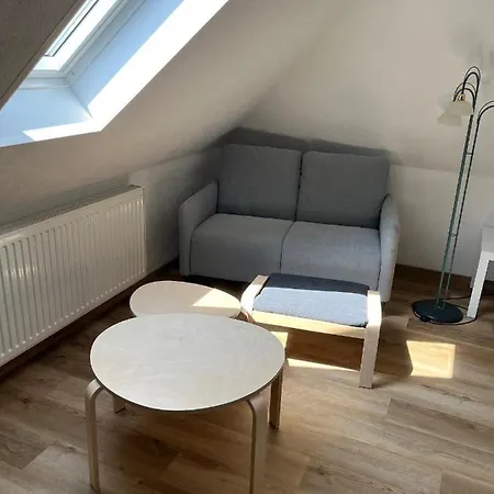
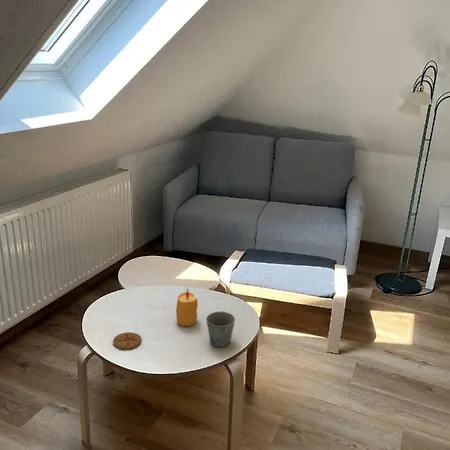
+ coaster (127, 340)
+ mug (220, 328)
+ candle (186, 304)
